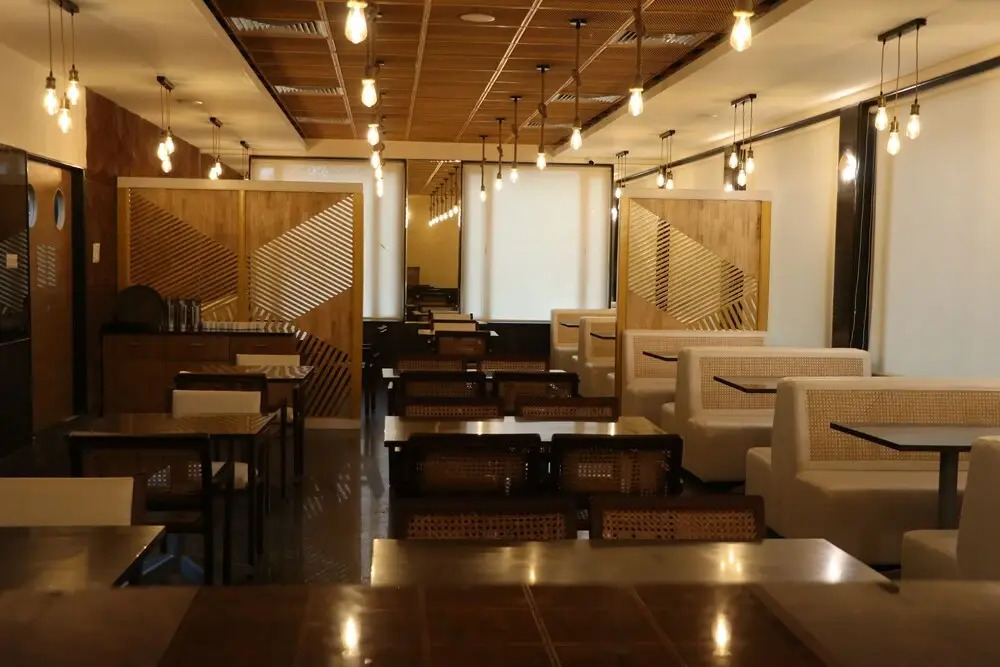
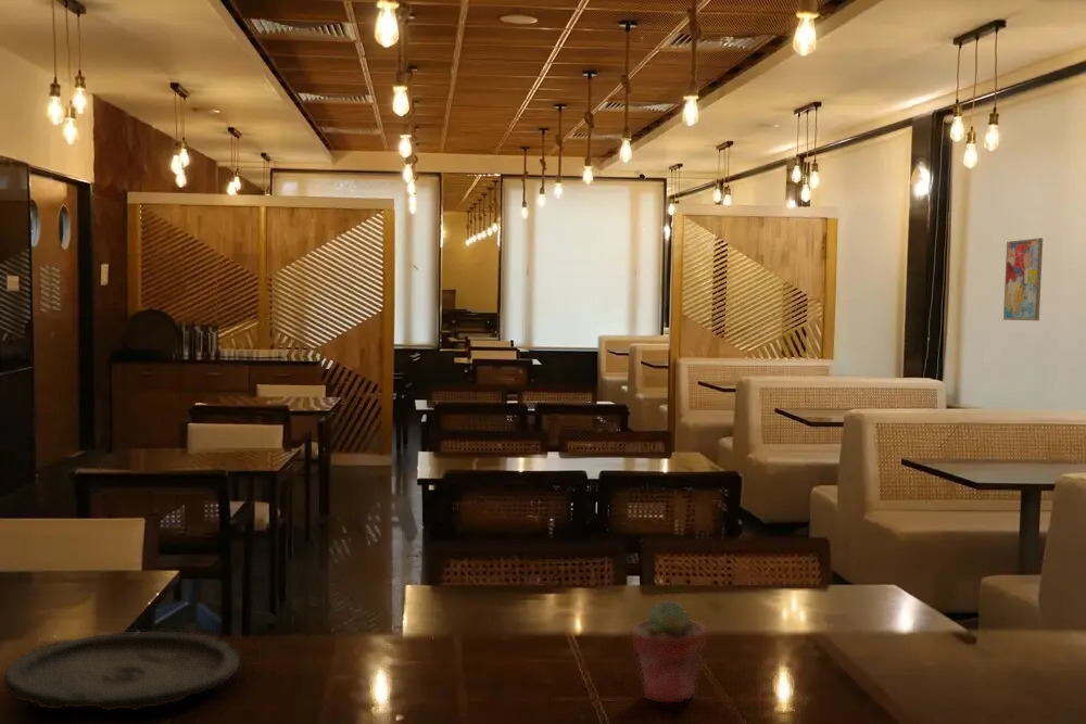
+ wall art (1022, 280)
+ plate (126, 670)
+ potted succulent (668, 647)
